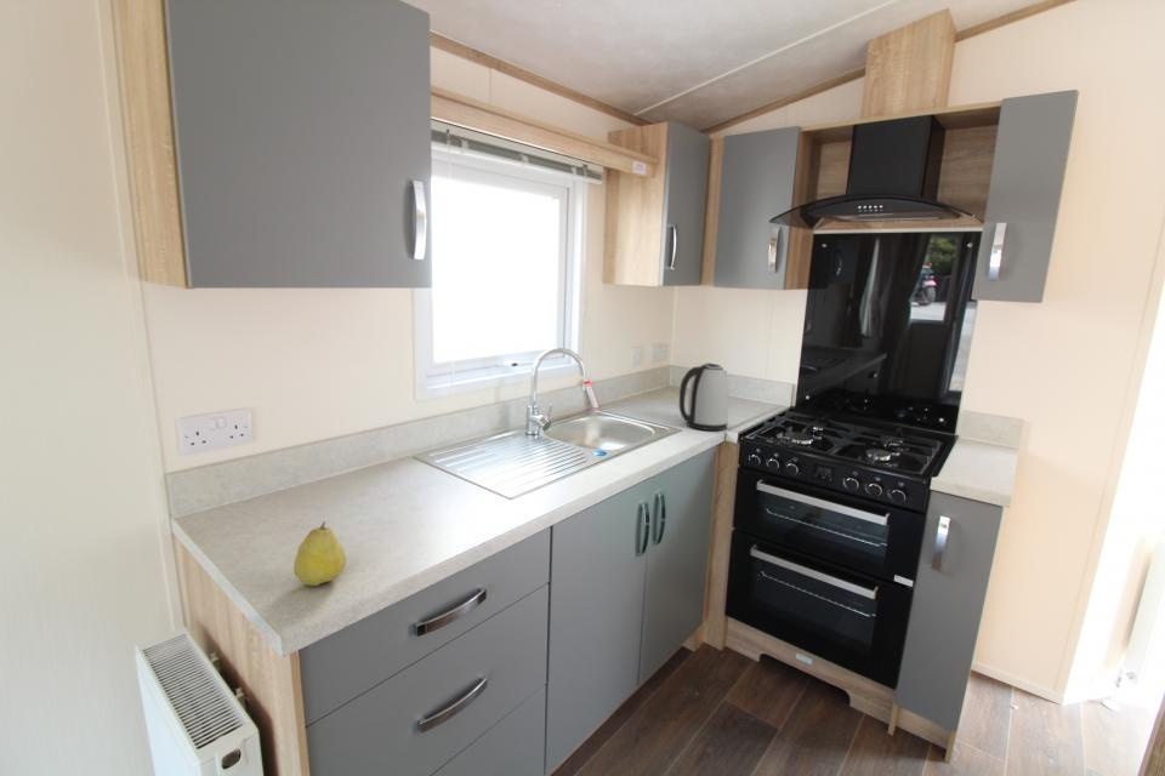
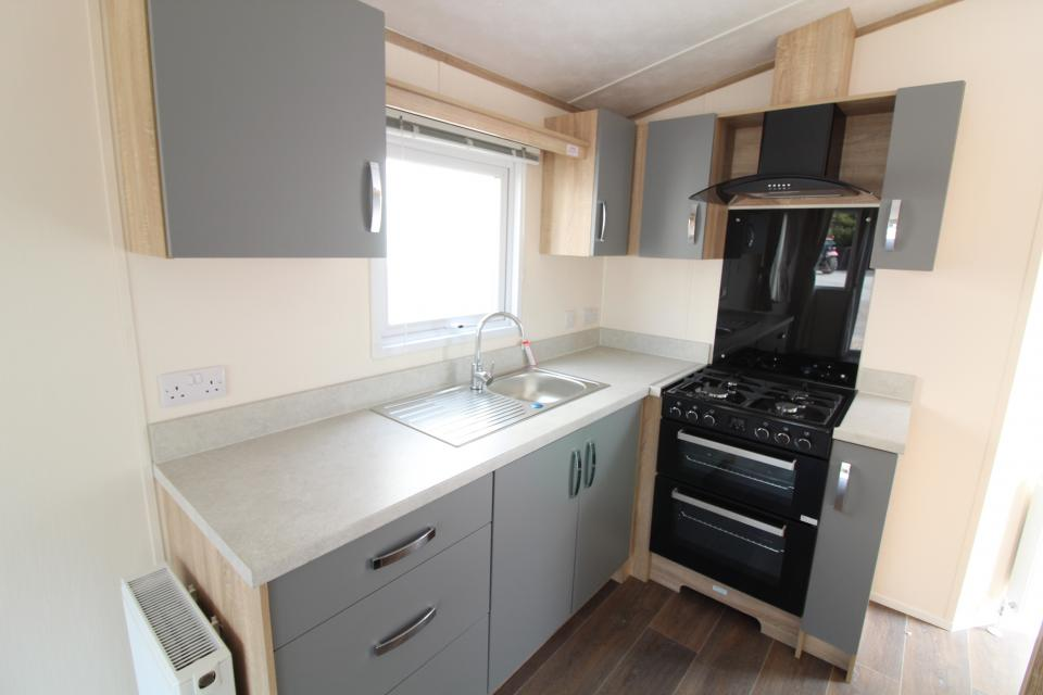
- fruit (319, 553)
- kettle (703, 395)
